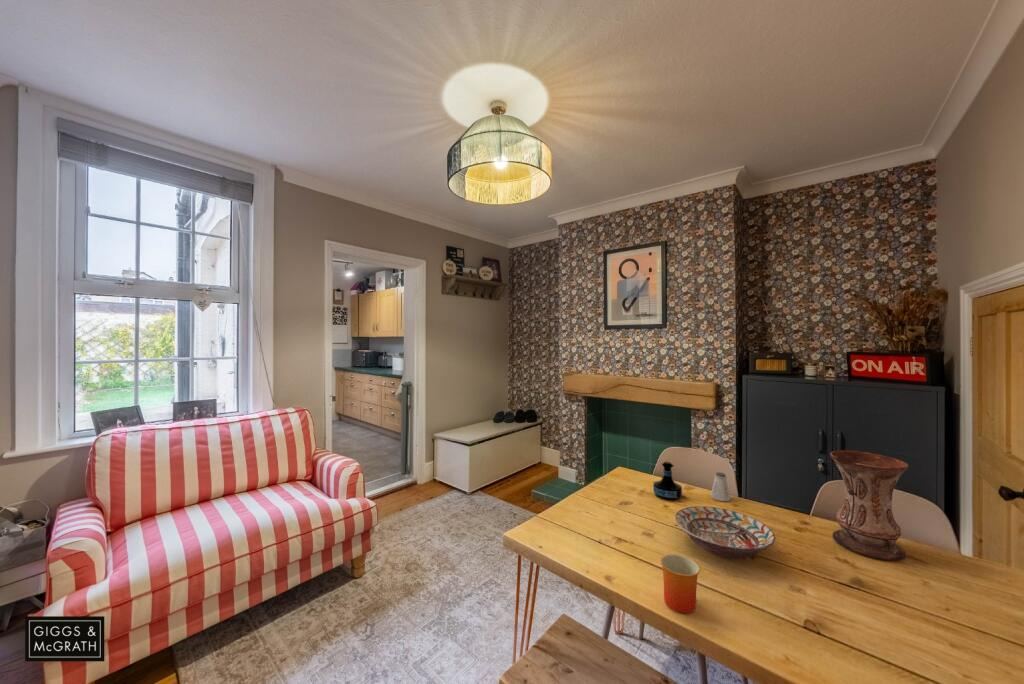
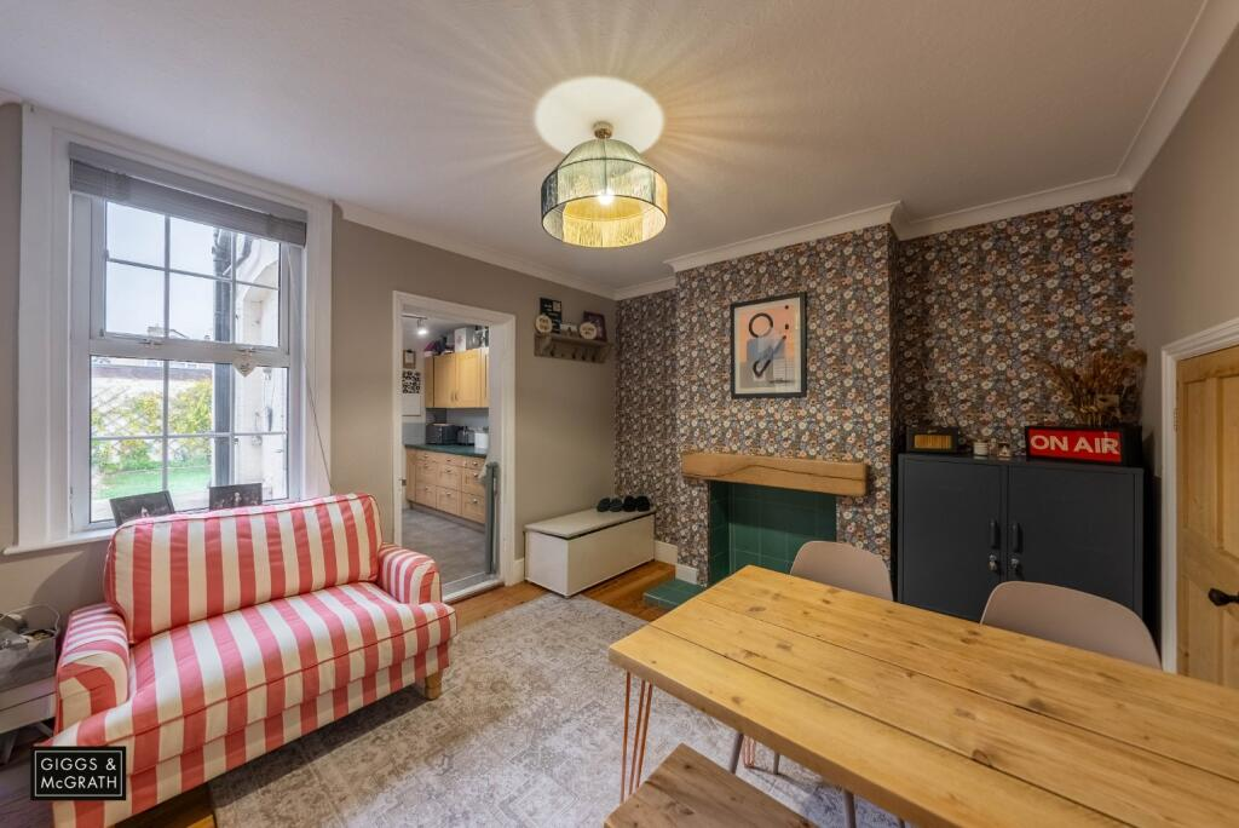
- vase (867, 502)
- saltshaker (720, 485)
- decorative bowl (722, 535)
- tequila bottle (667, 479)
- mug (679, 581)
